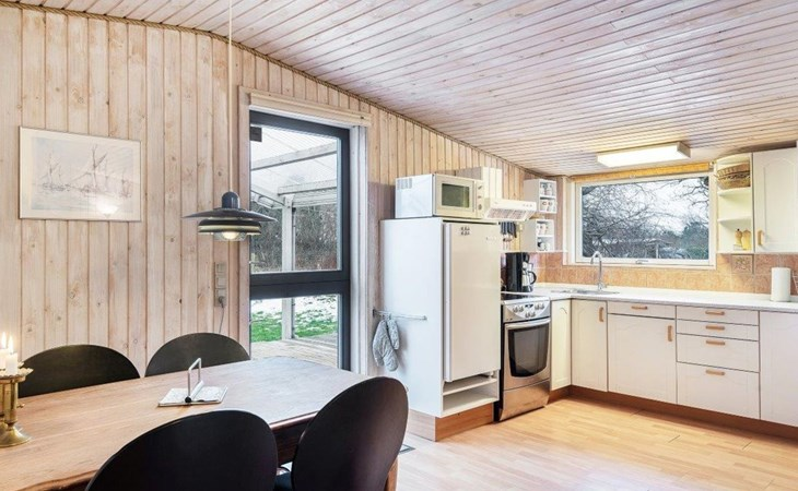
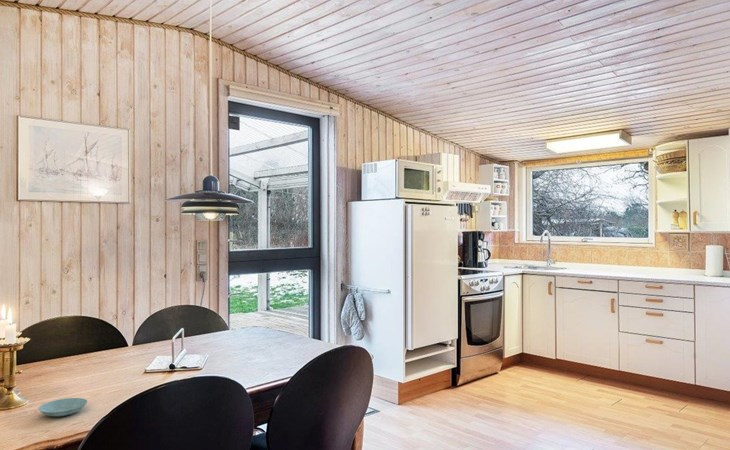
+ saucer (63, 408)
